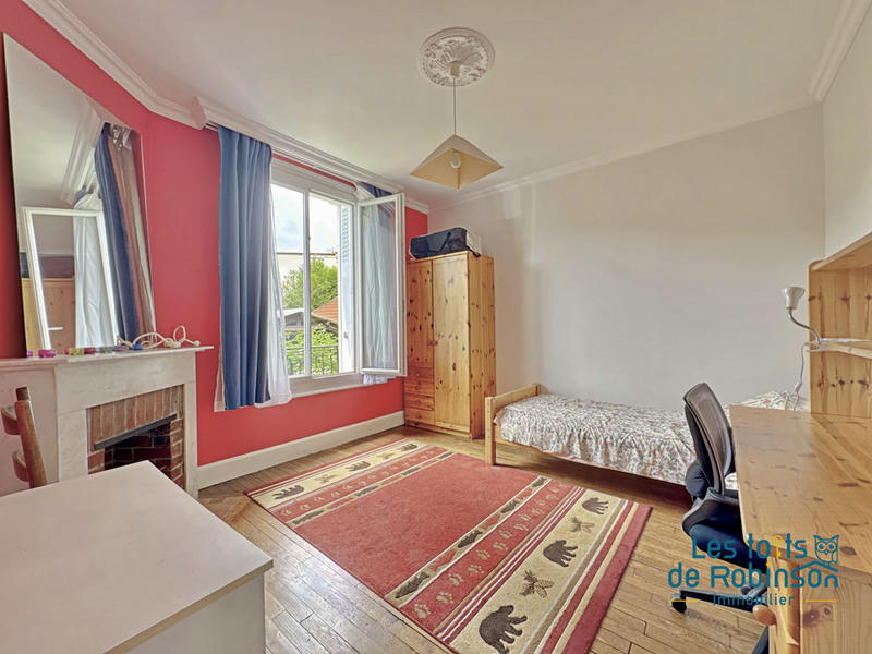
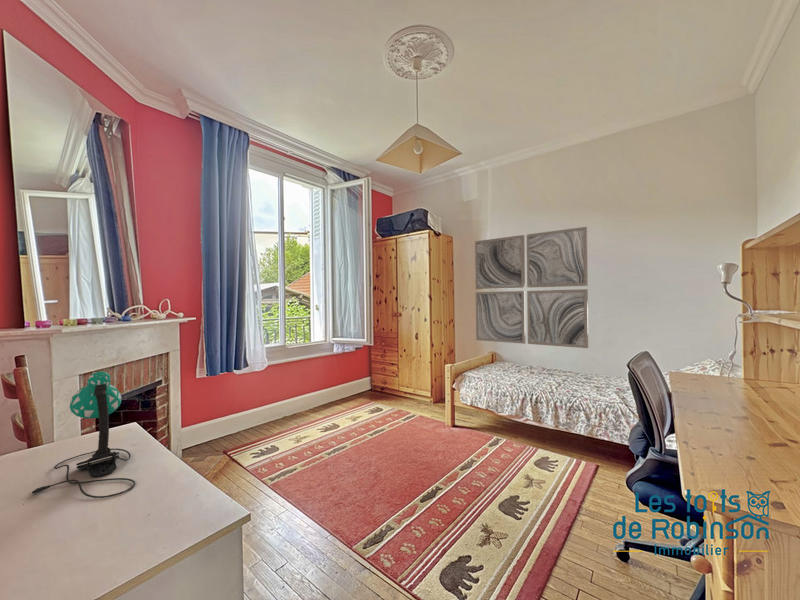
+ desk lamp (87, 418)
+ wall art (527, 287)
